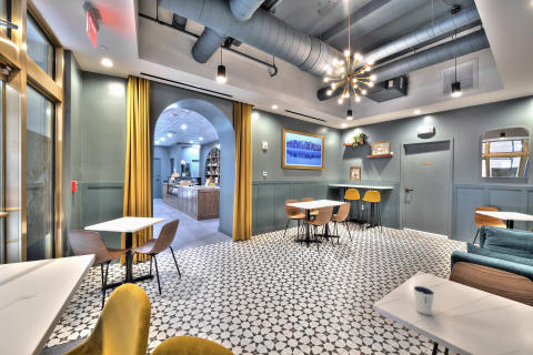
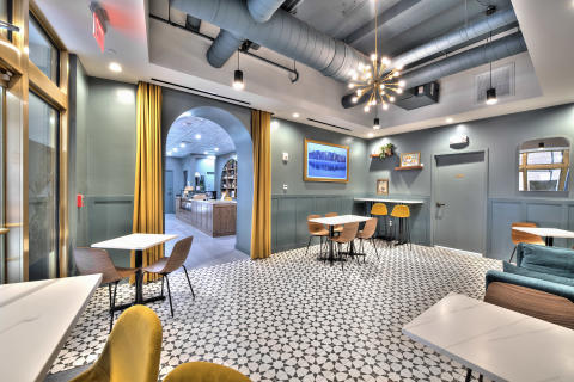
- dixie cup (423, 301)
